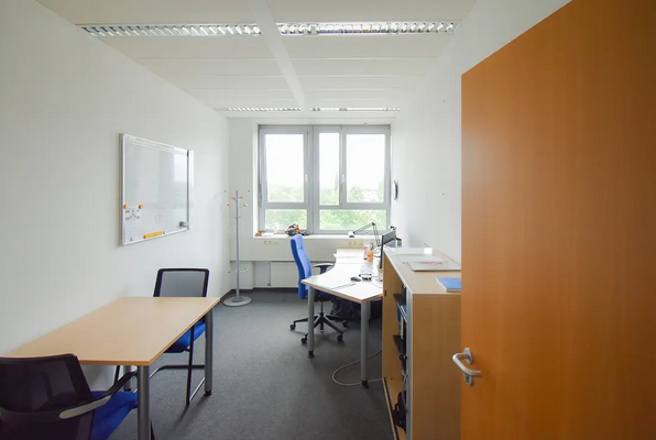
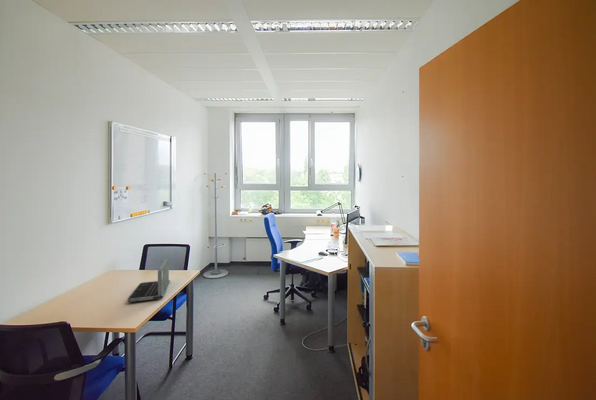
+ laptop (154, 281)
